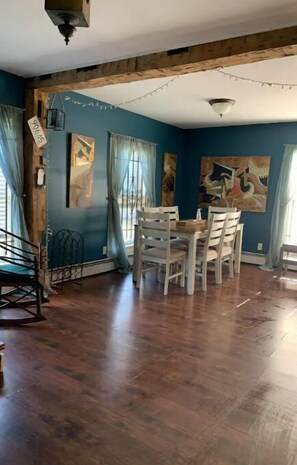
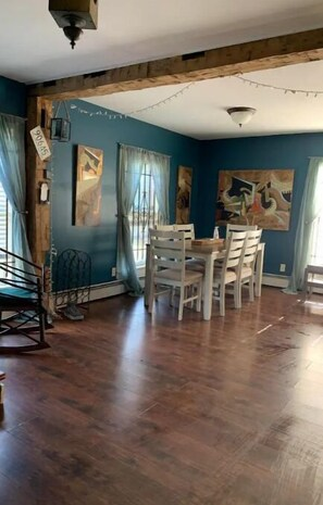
+ sneaker (73, 308)
